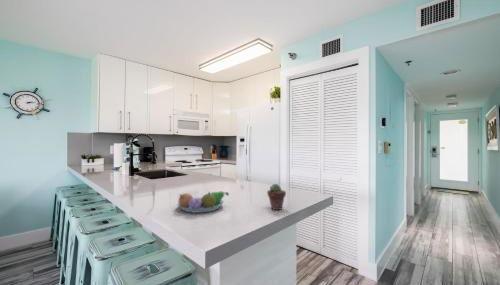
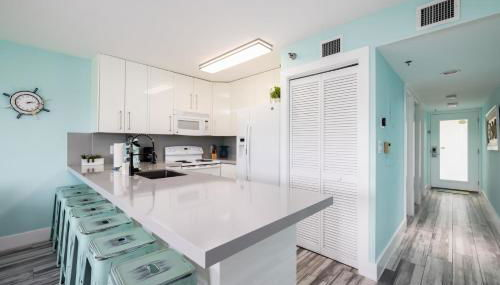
- potted succulent (276, 195)
- fruit bowl (202, 198)
